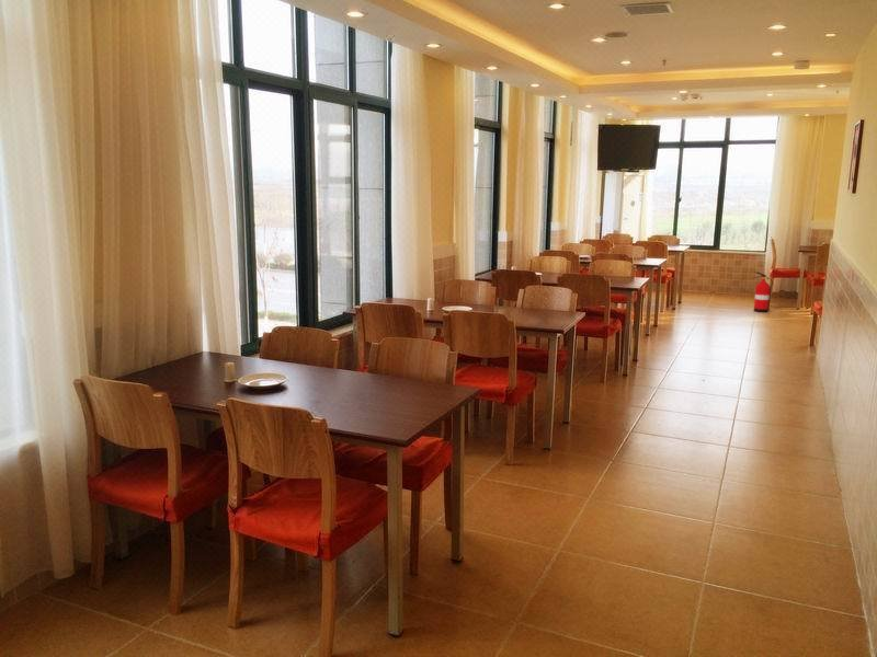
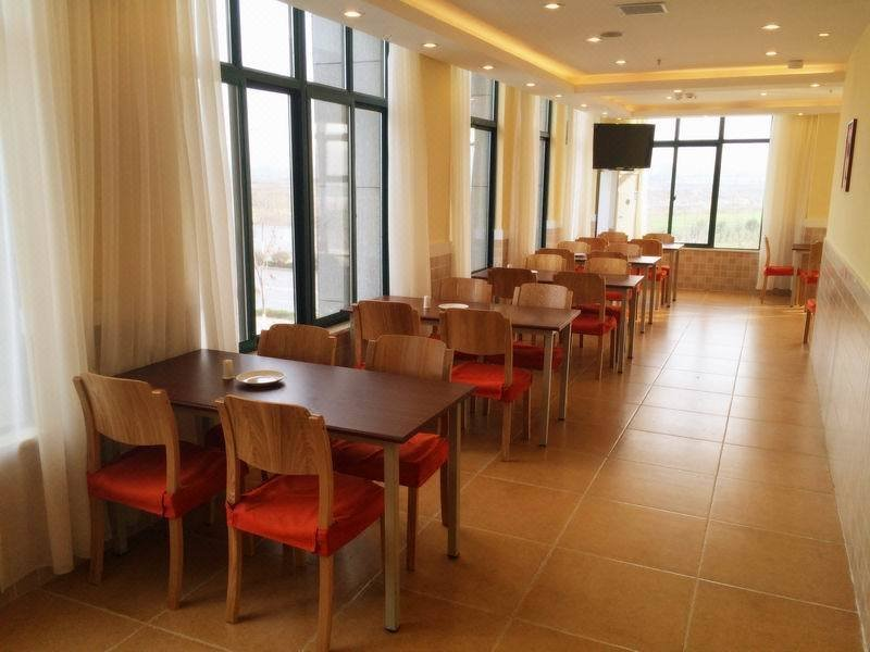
- fire extinguisher (762, 291)
